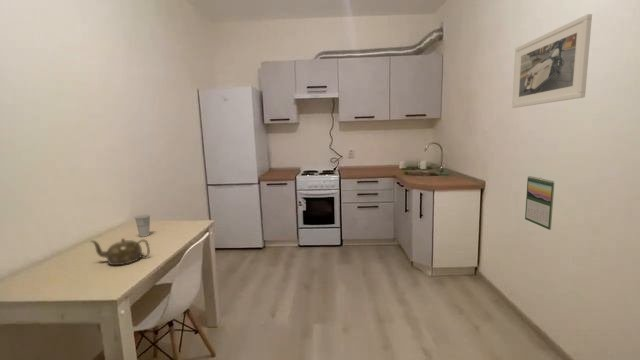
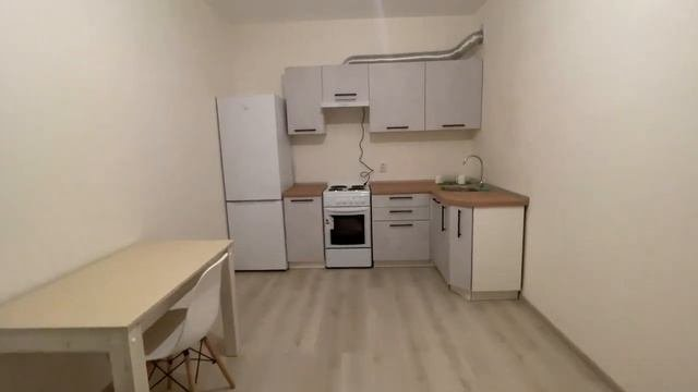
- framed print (544, 69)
- cup (143, 225)
- calendar (538, 201)
- teapot (121, 249)
